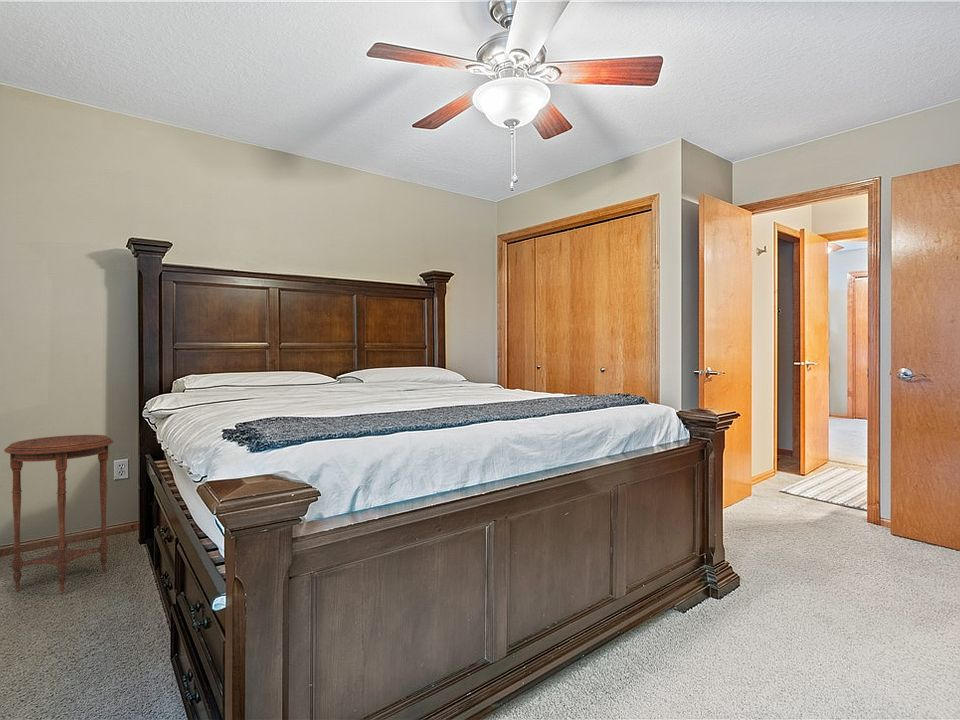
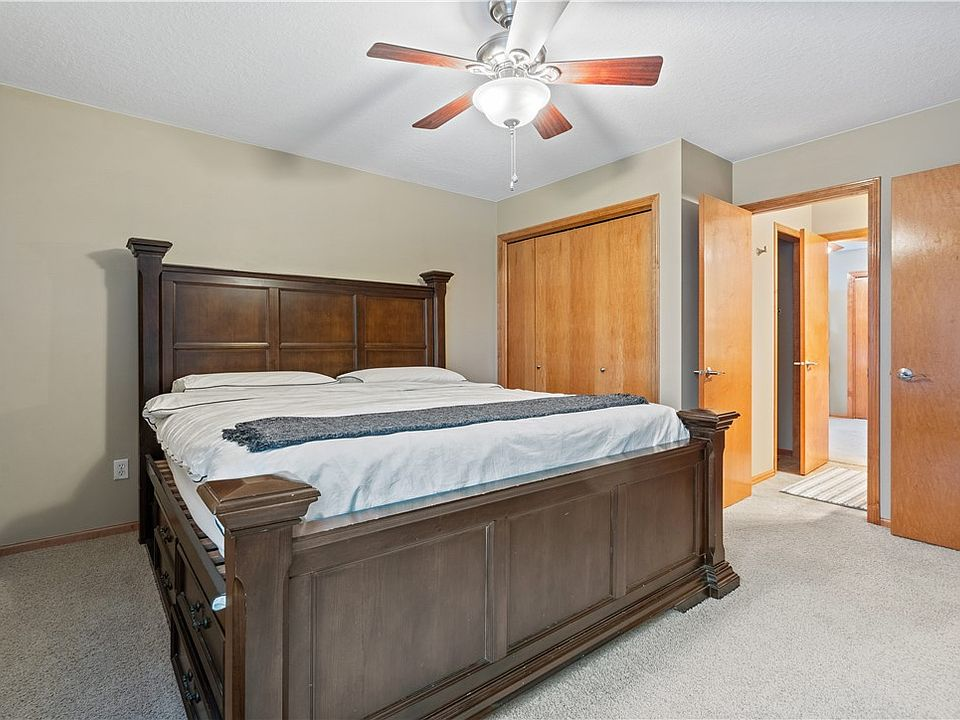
- side table (61, 510)
